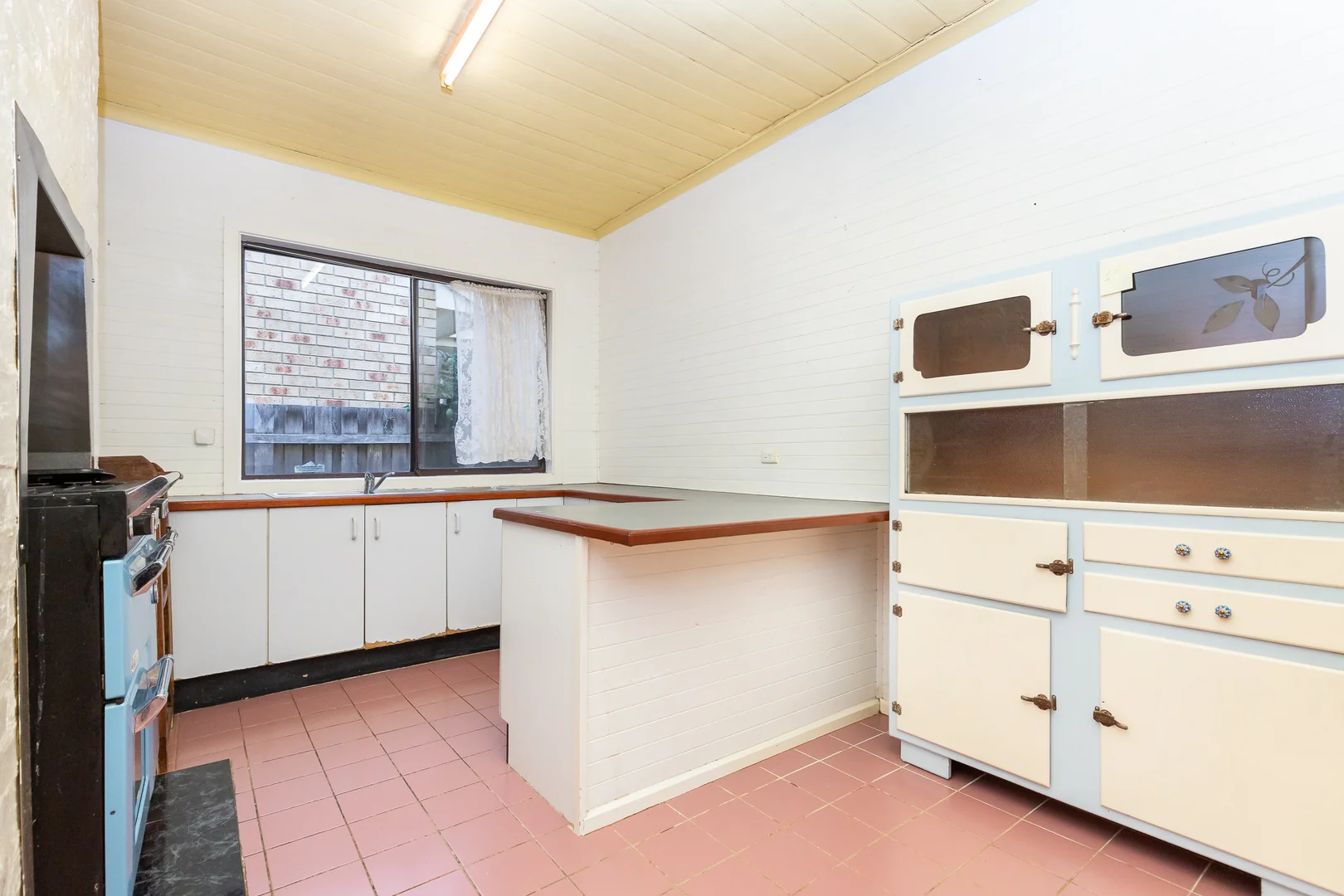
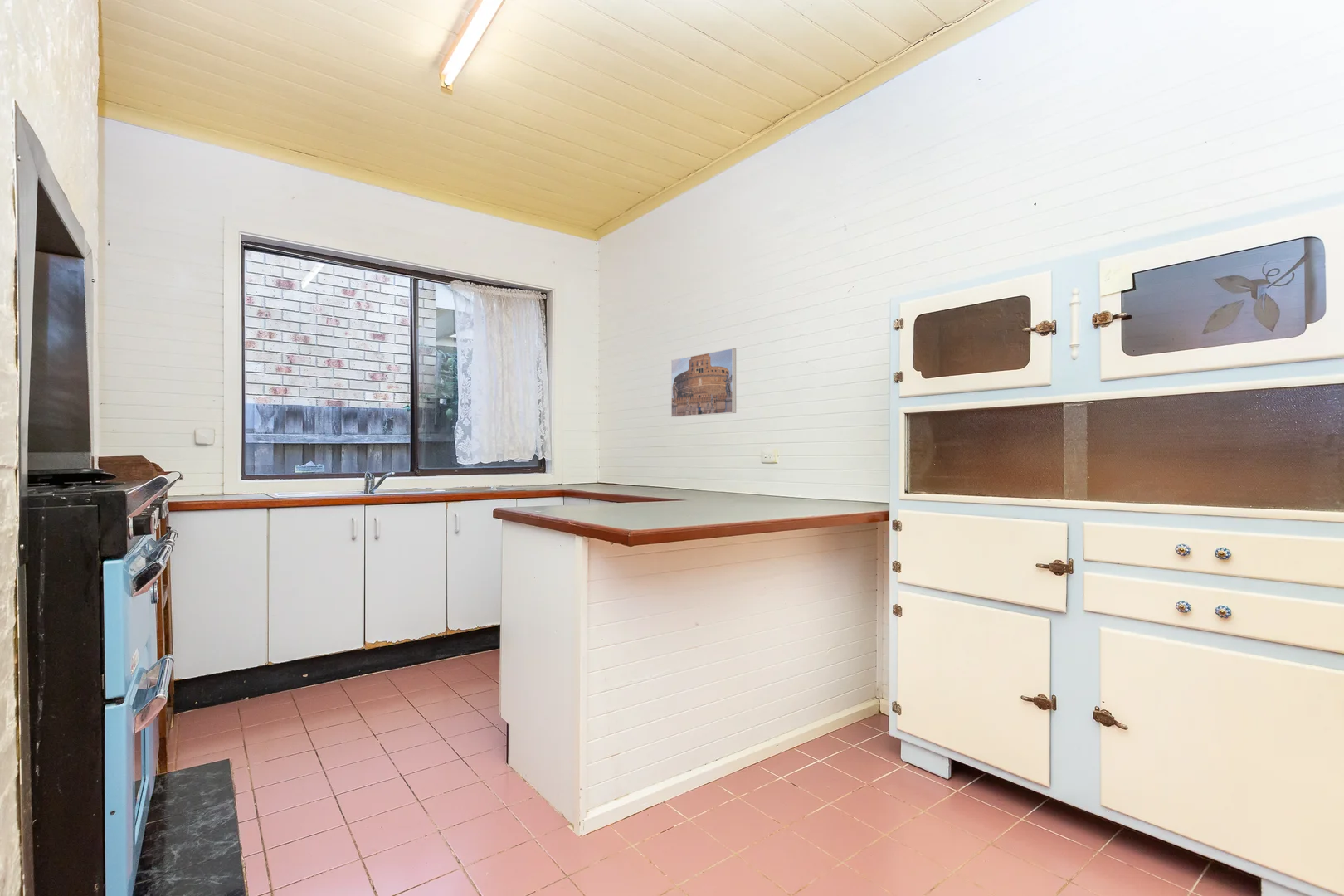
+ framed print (701, 384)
